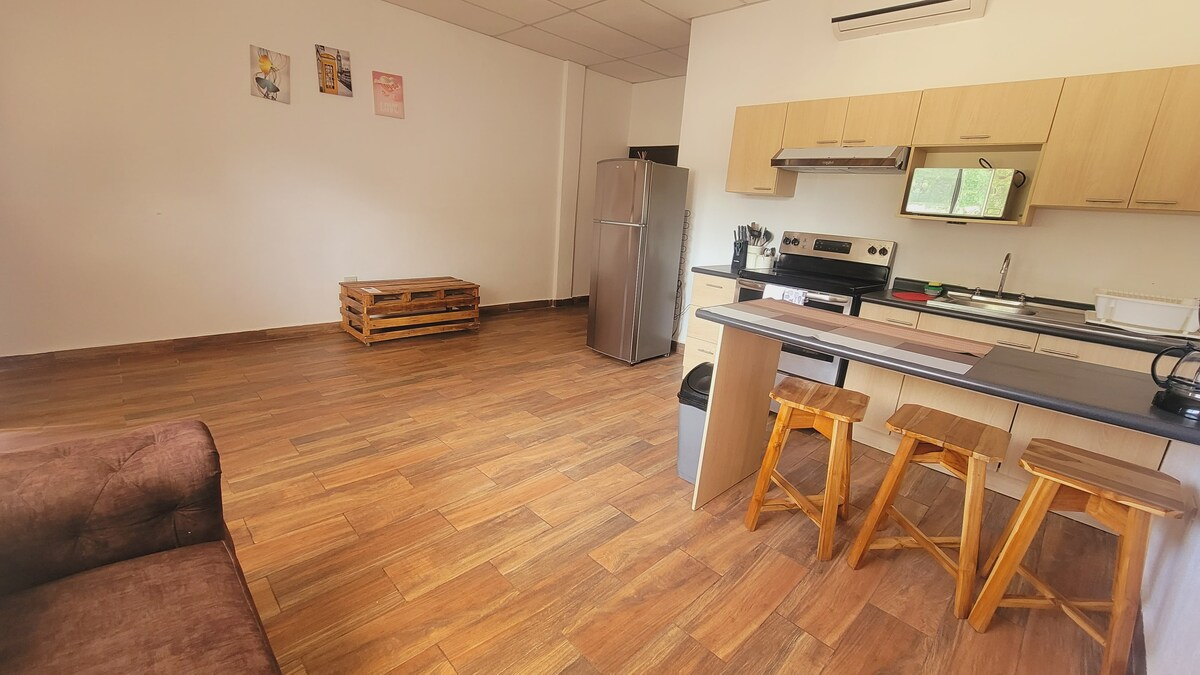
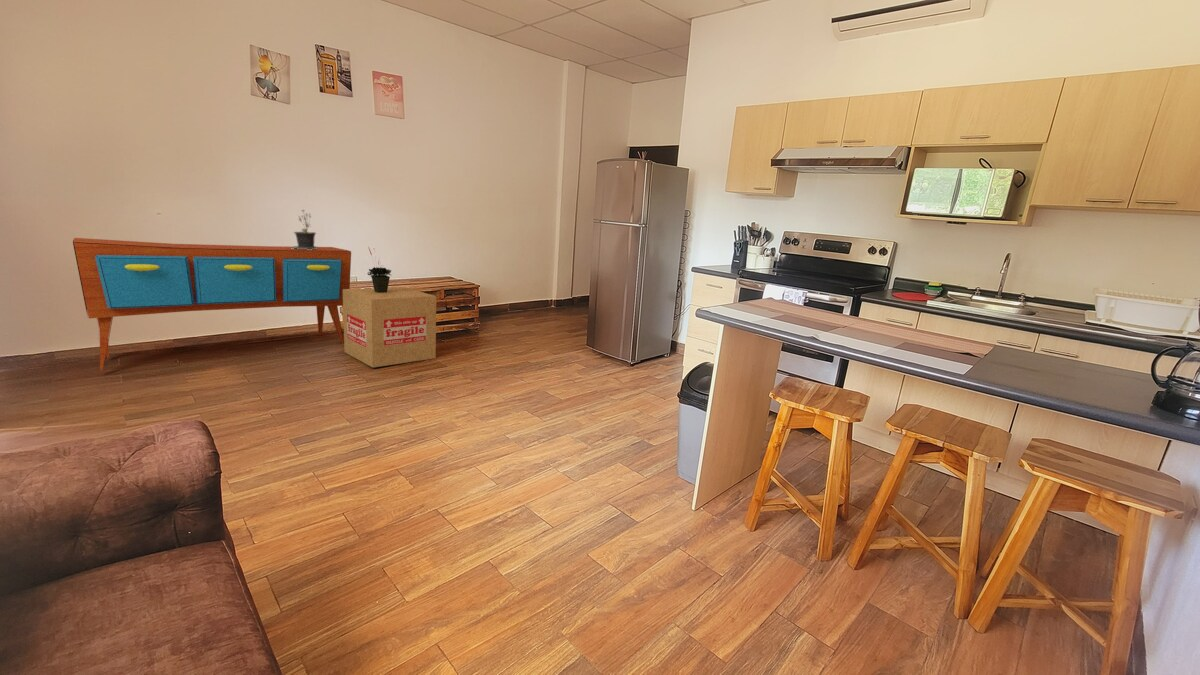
+ potted plant (379, 269)
+ sideboard (233, 299)
+ cardboard box (390, 324)
+ potted plant (303, 229)
